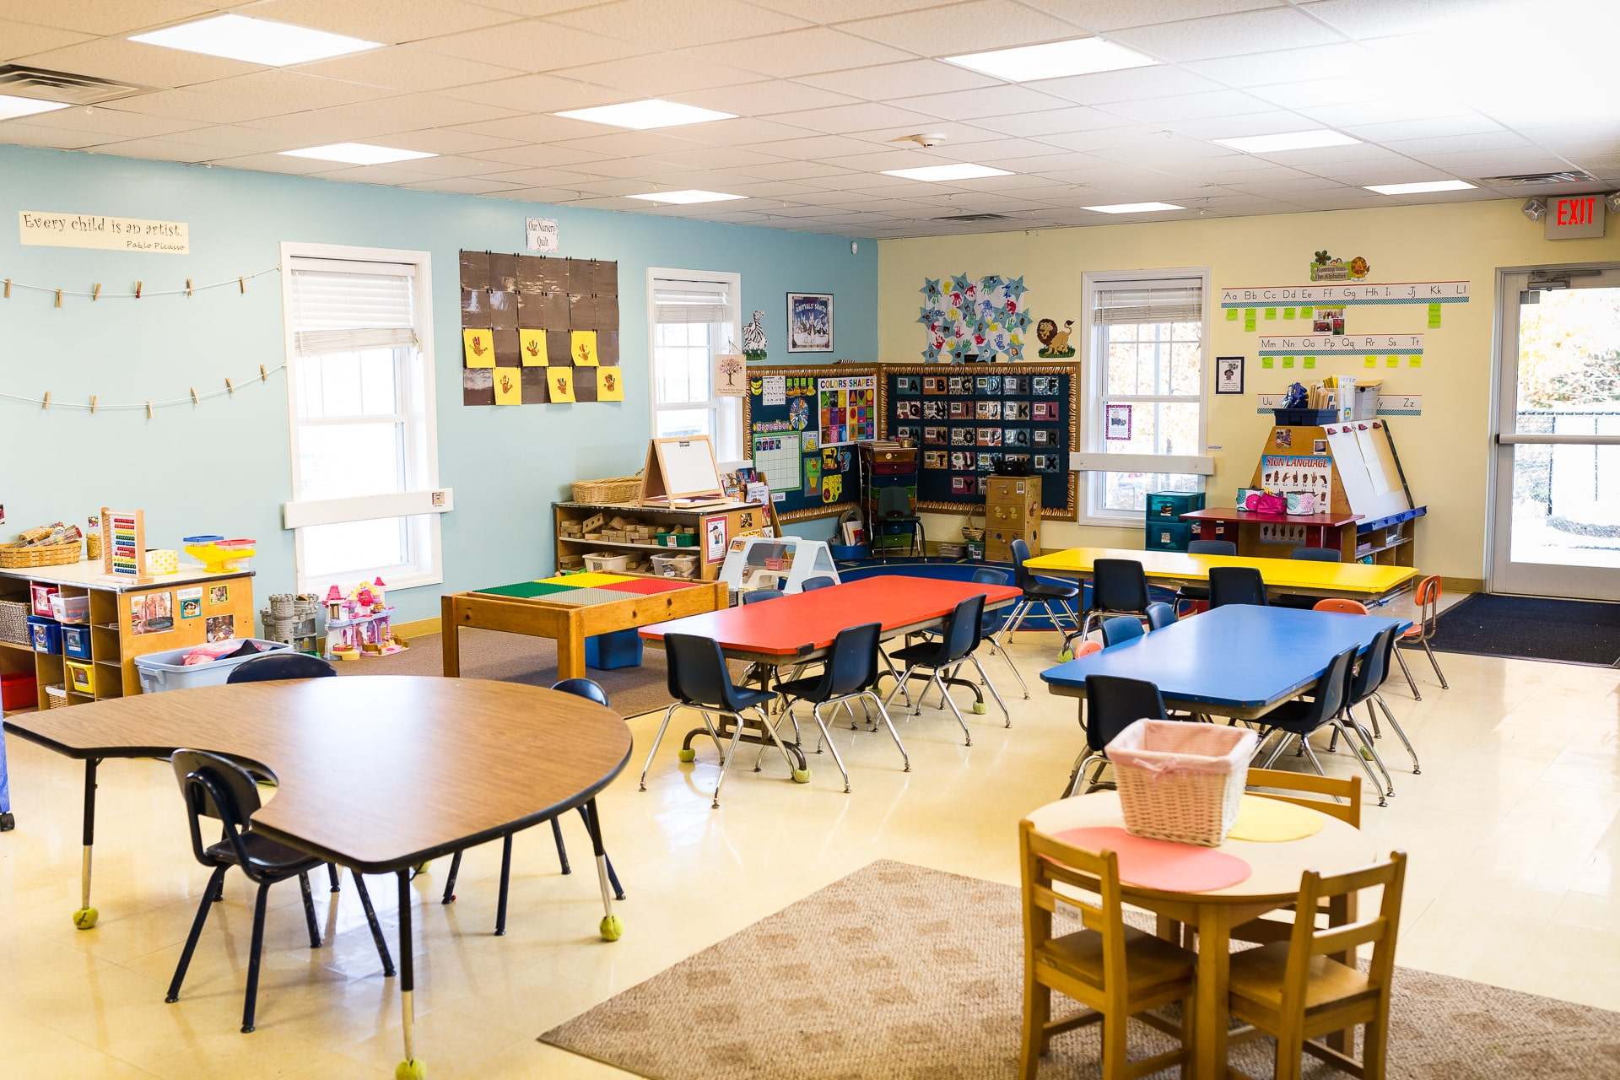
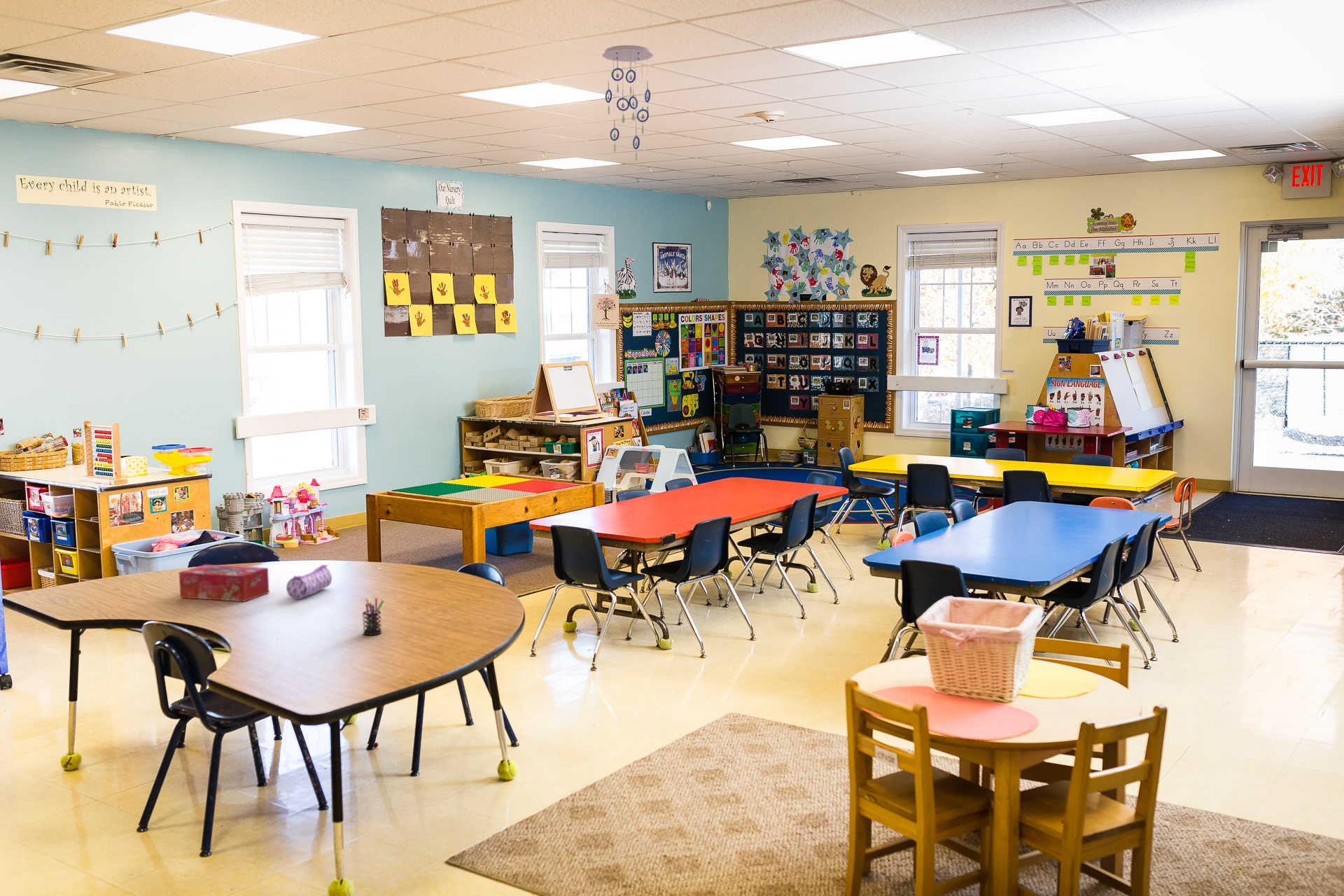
+ pencil case (309, 582)
+ pen holder (374, 615)
+ ceiling mobile (628, 105)
+ tissue box (224, 582)
